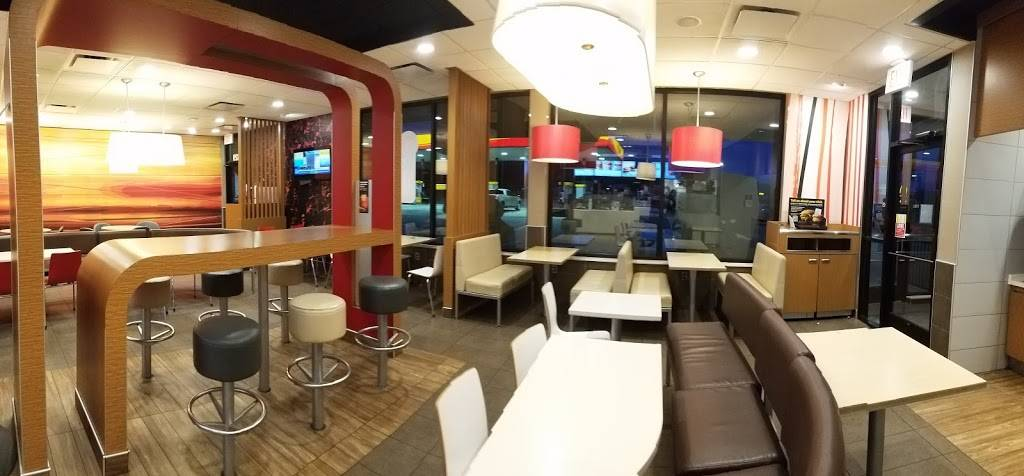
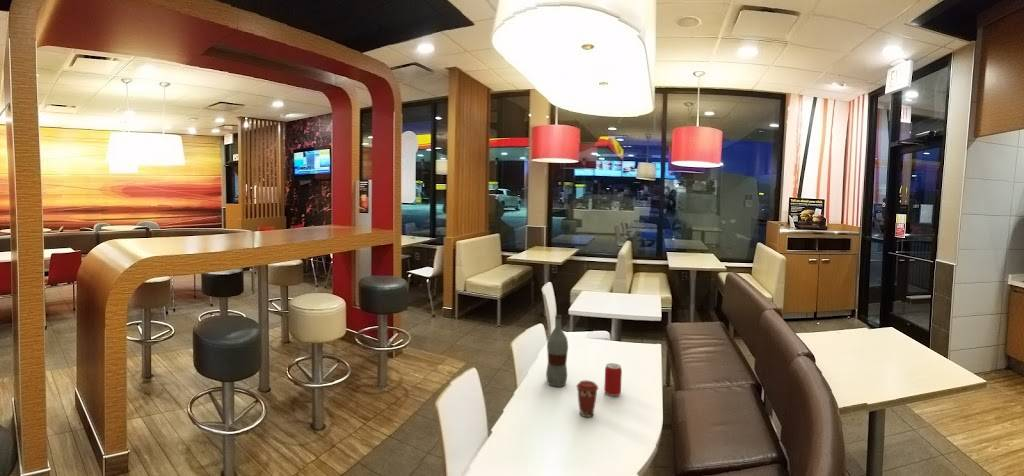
+ coffee cup (587, 398)
+ bottle (557, 349)
+ beer can (613, 379)
